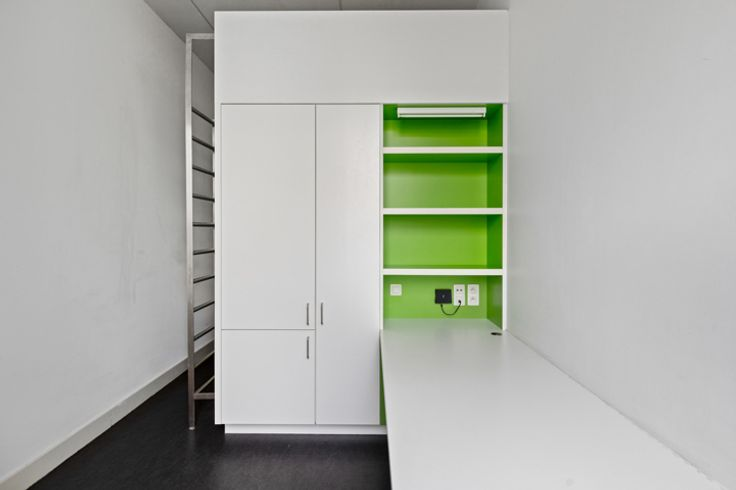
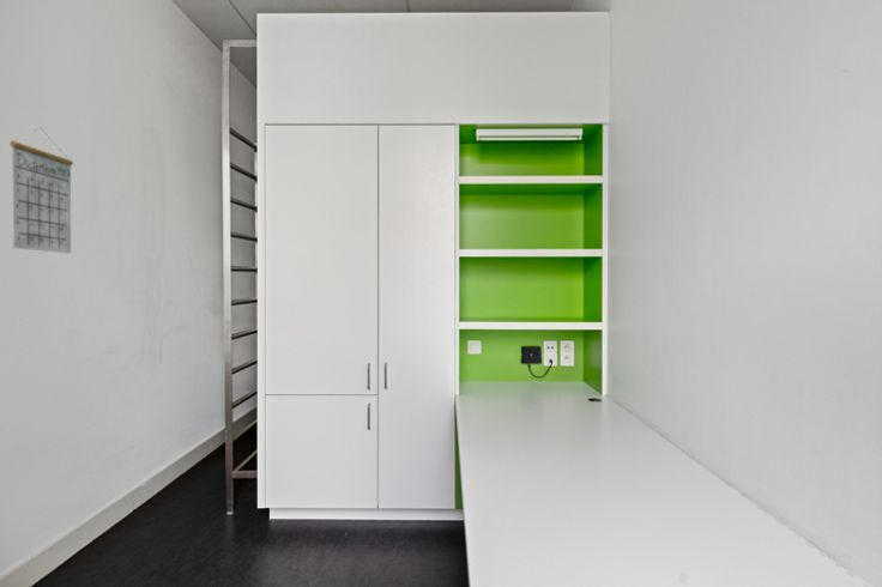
+ calendar (43, 189)
